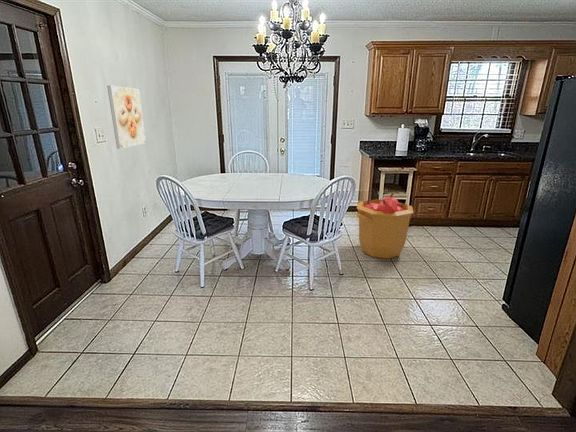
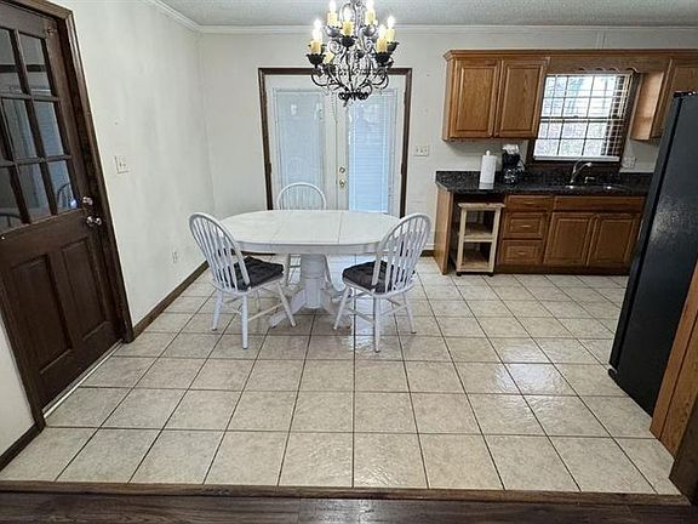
- trash can (383, 223)
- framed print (128, 117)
